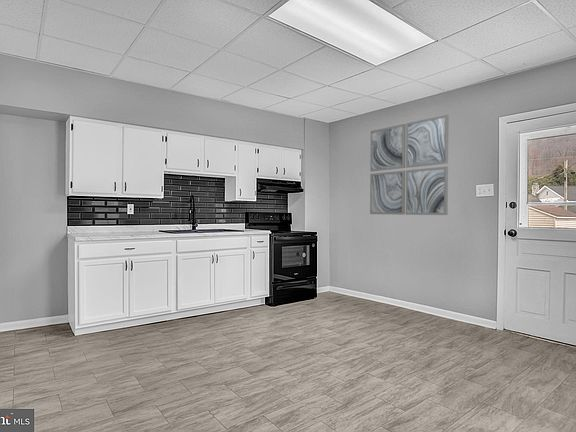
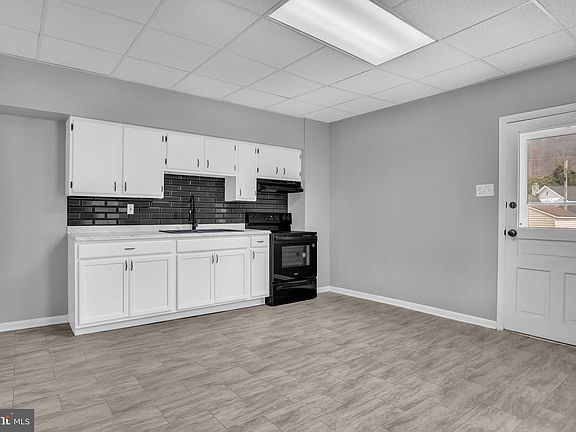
- wall art (406, 170)
